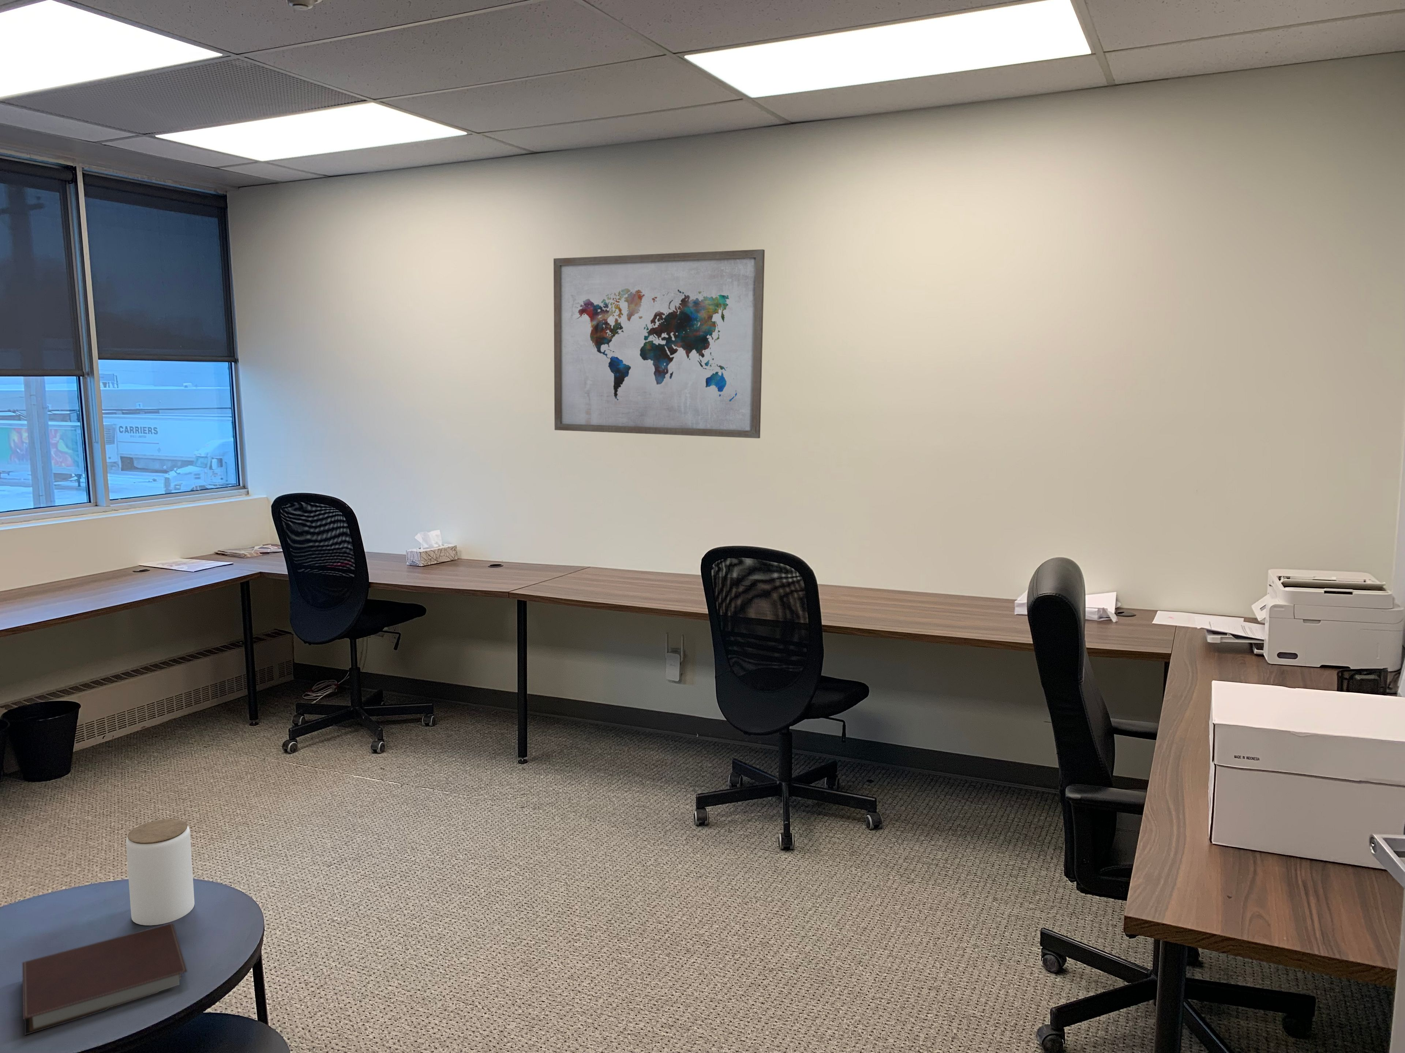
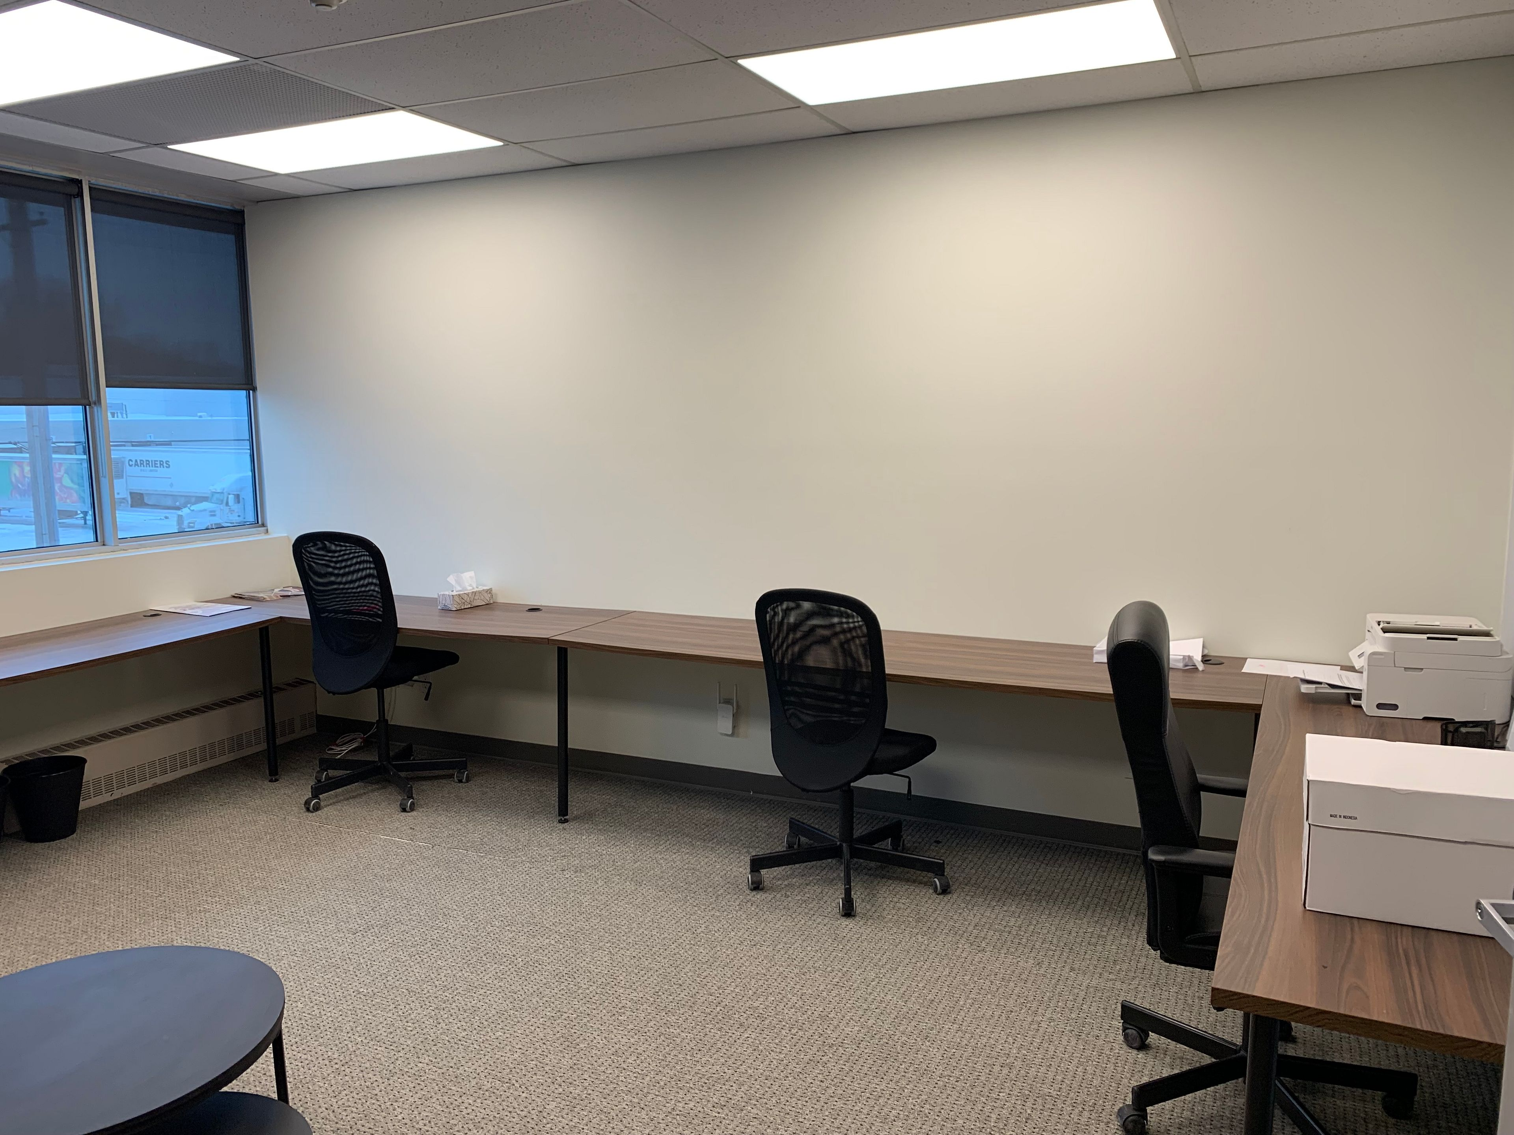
- notebook (105, 973)
- jar (160, 870)
- wall art (653, 345)
